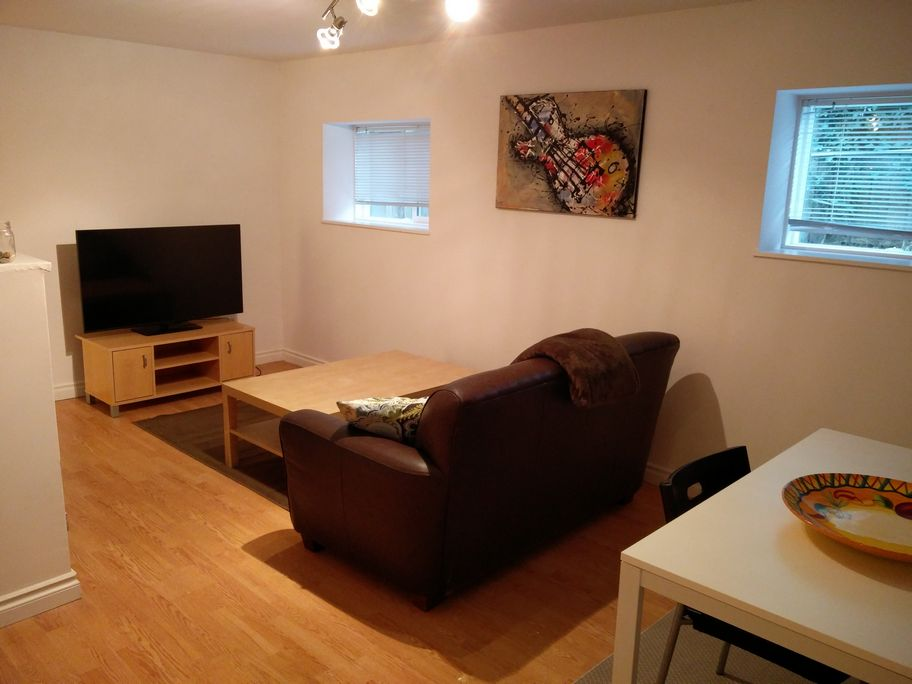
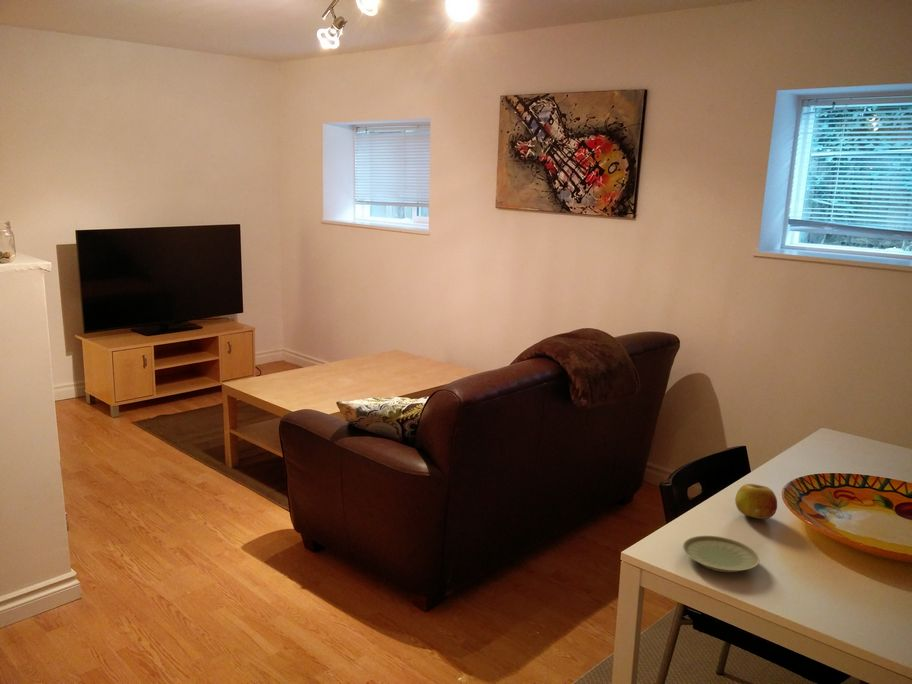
+ plate (720, 556)
+ fruit (756, 501)
